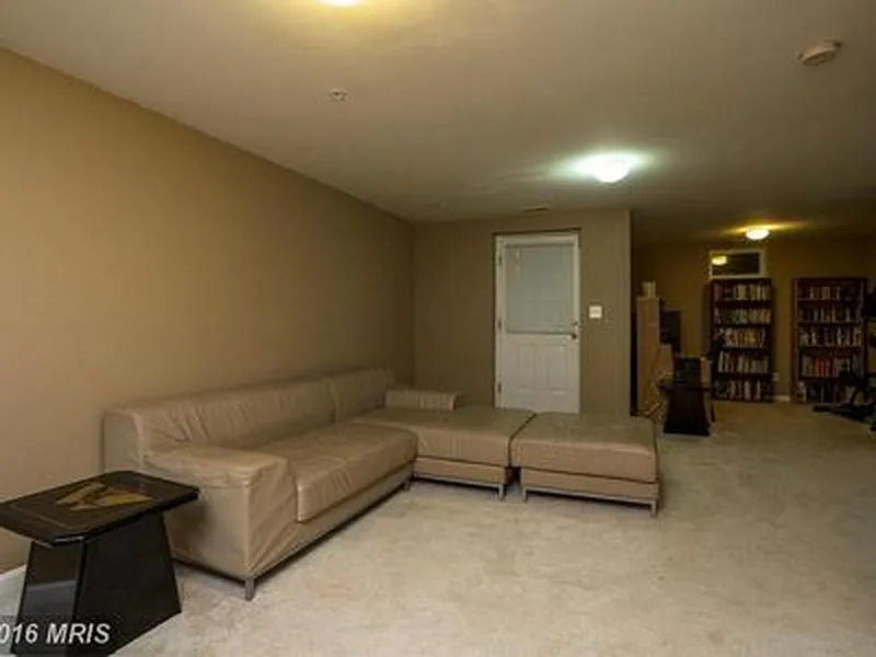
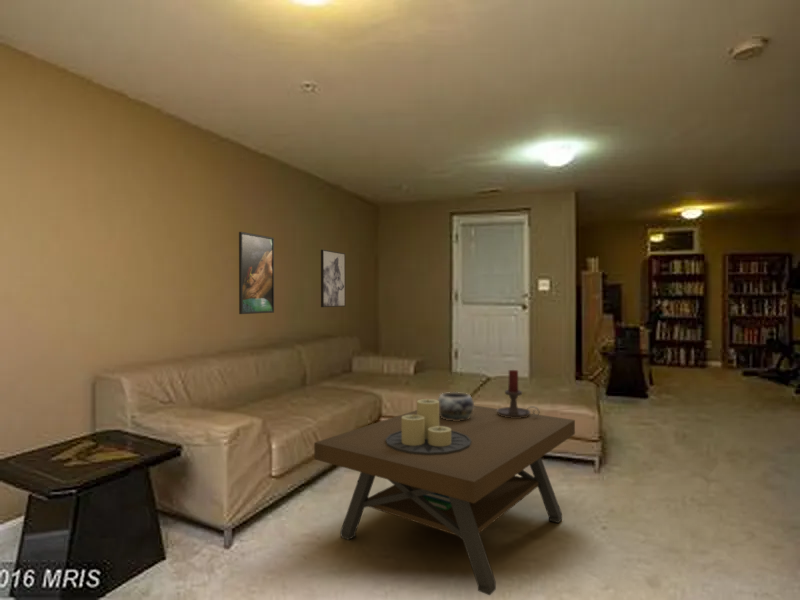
+ candle holder (518, 390)
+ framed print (257, 274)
+ wall art (333, 279)
+ decorative bowl (455, 403)
+ coffee table (455, 461)
